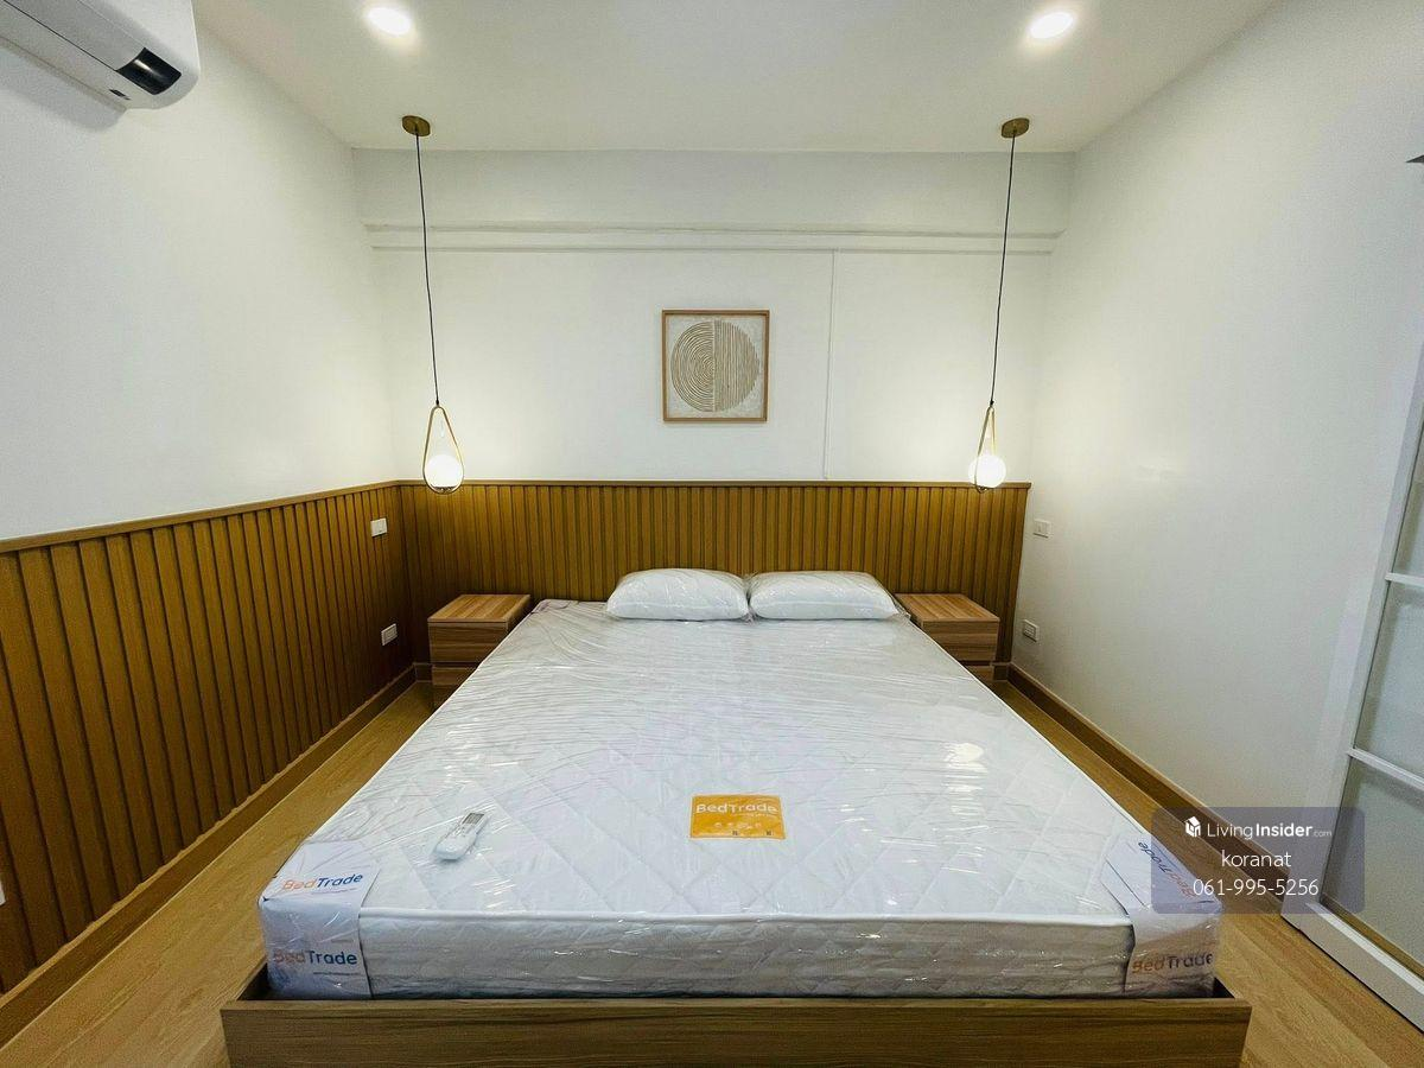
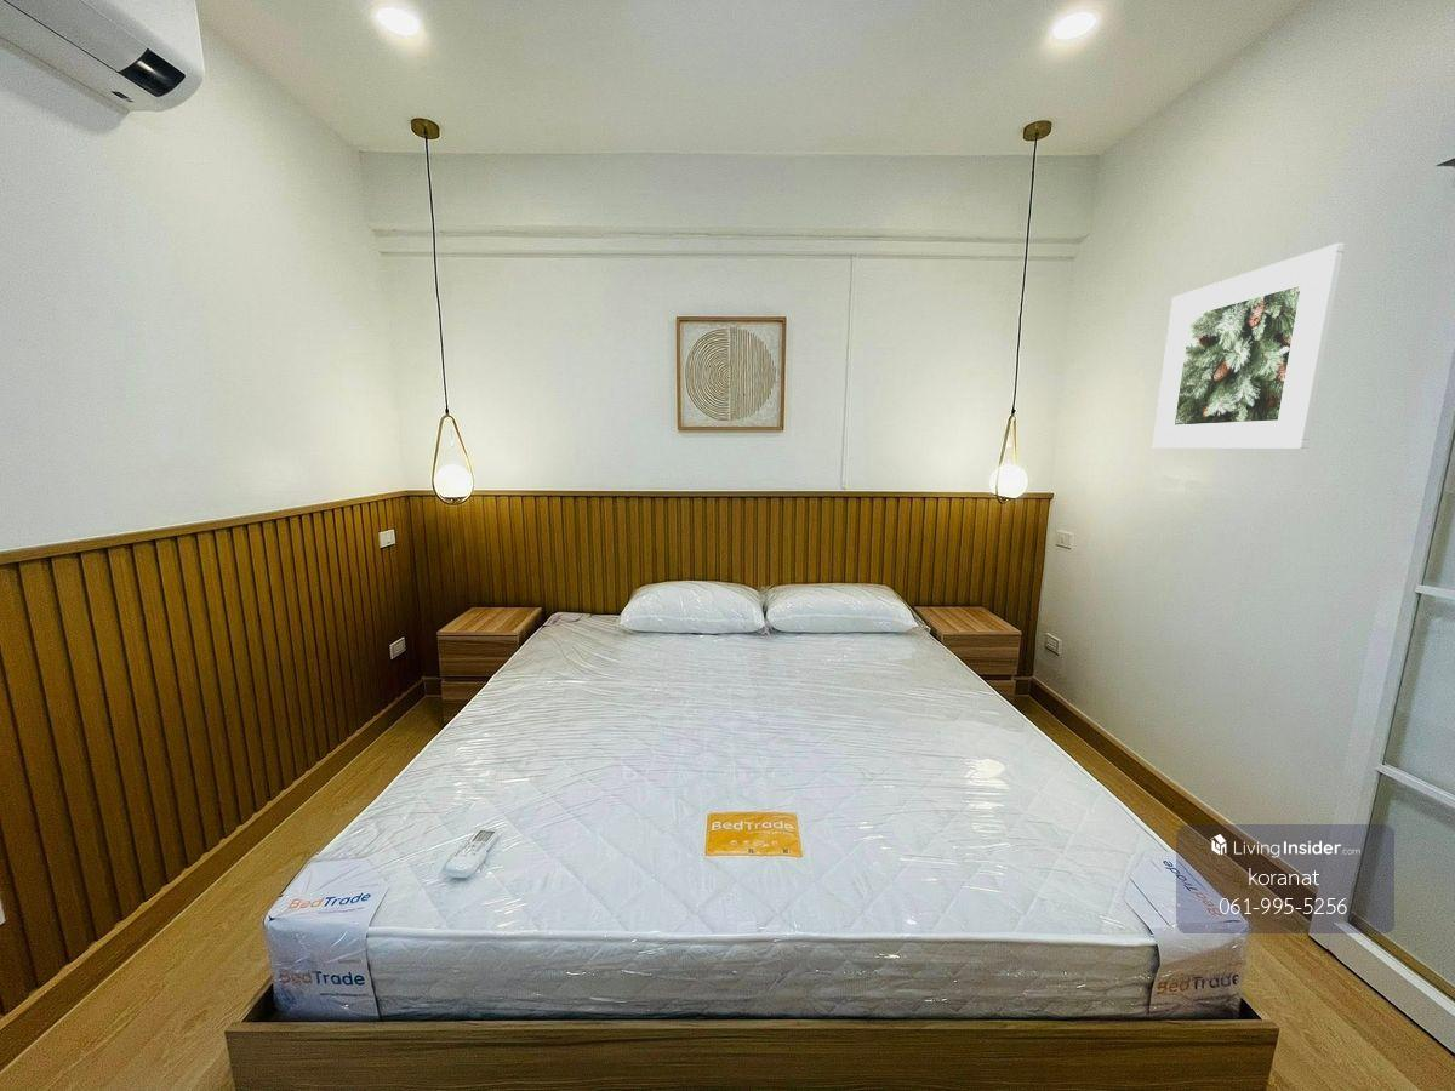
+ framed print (1231, 362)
